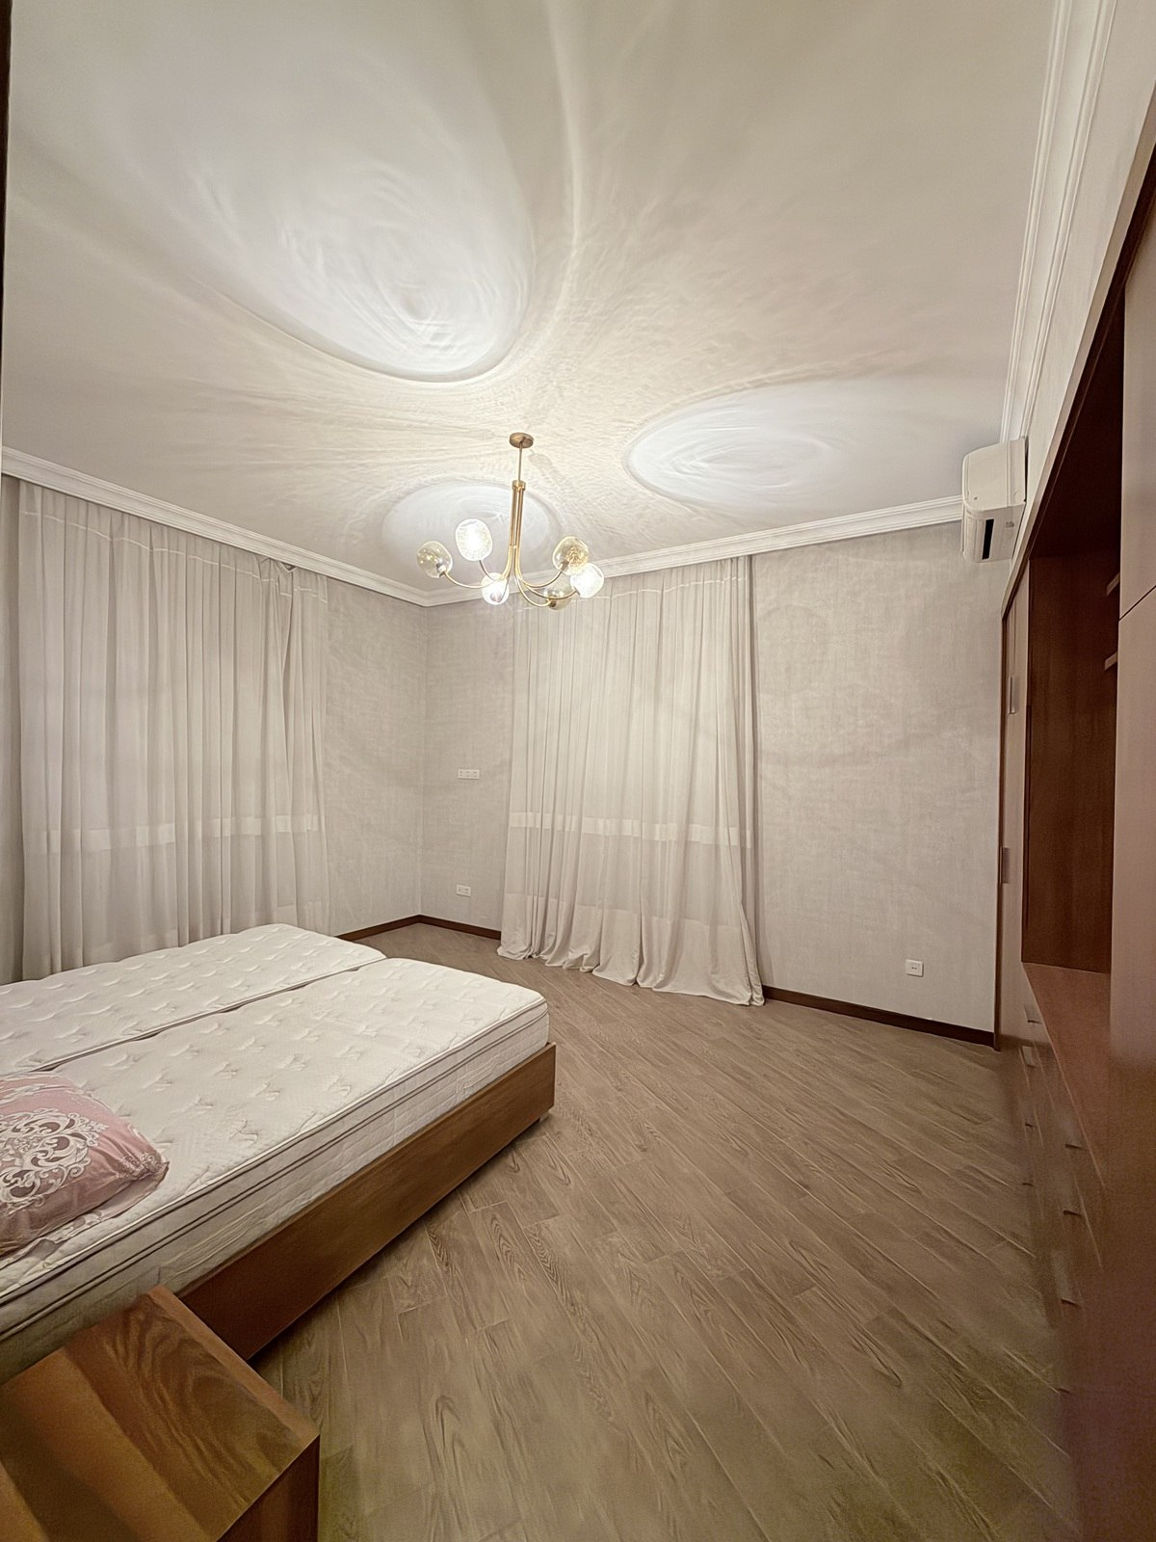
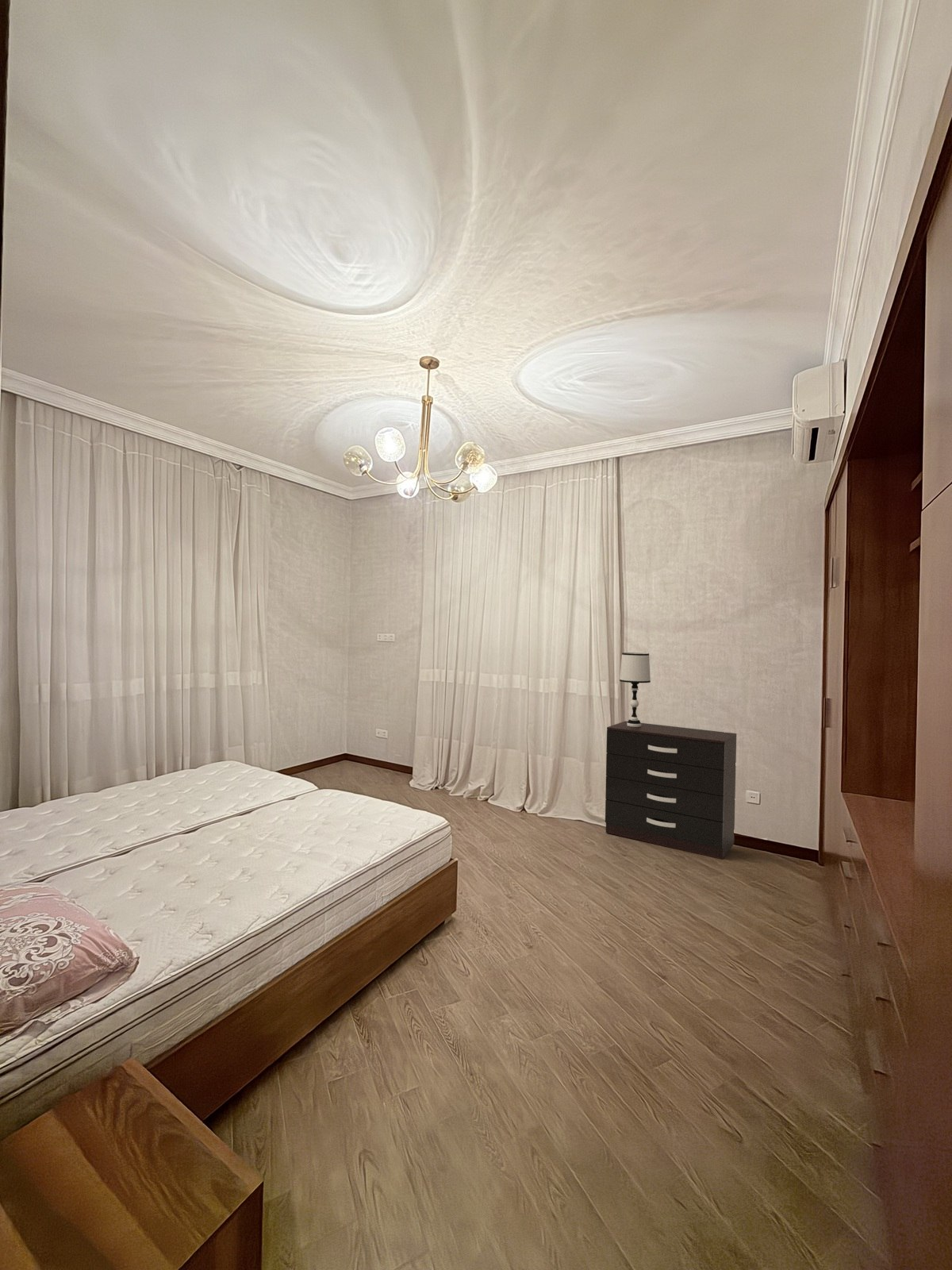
+ table lamp (635, 689)
+ dresser (668, 784)
